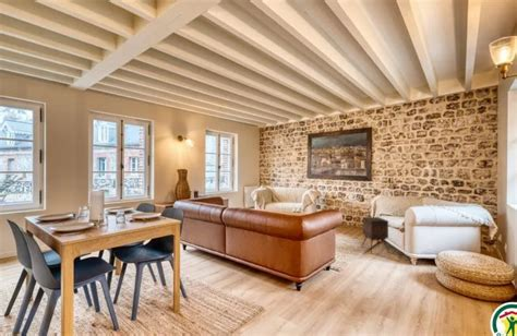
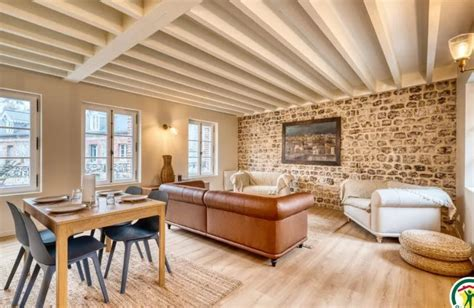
- side table (374, 233)
